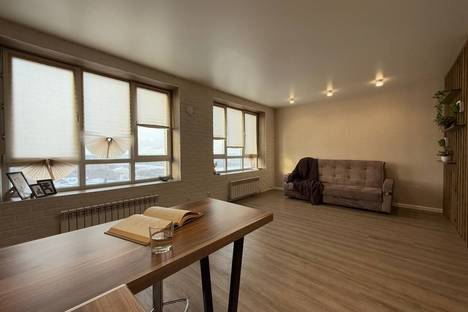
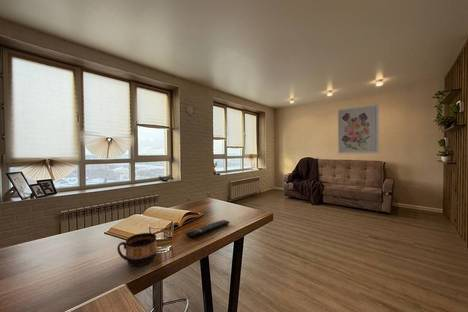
+ remote control (209, 228)
+ cup (140, 249)
+ wall art (357, 130)
